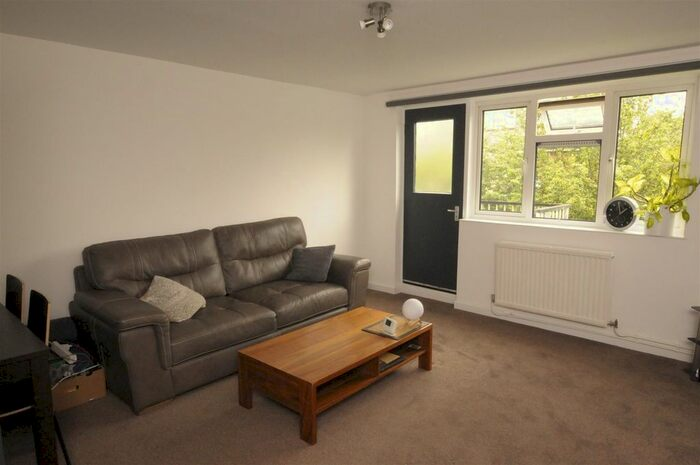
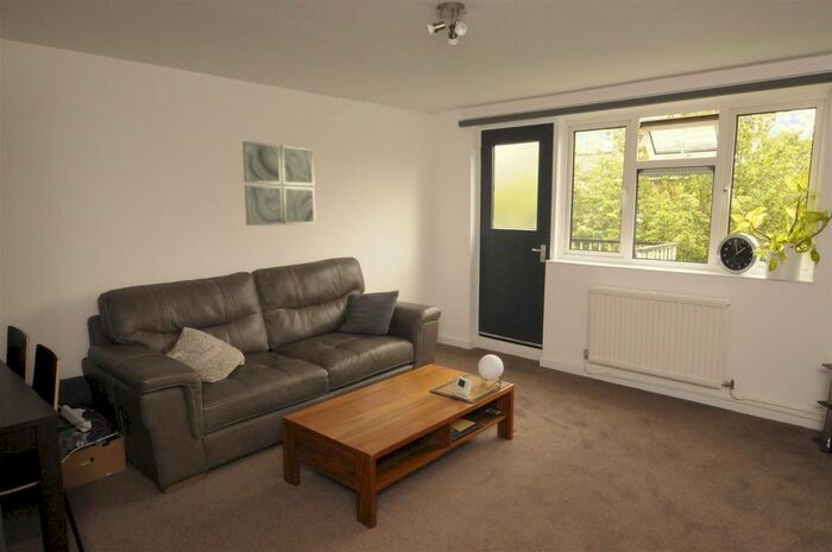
+ wall art (281, 186)
